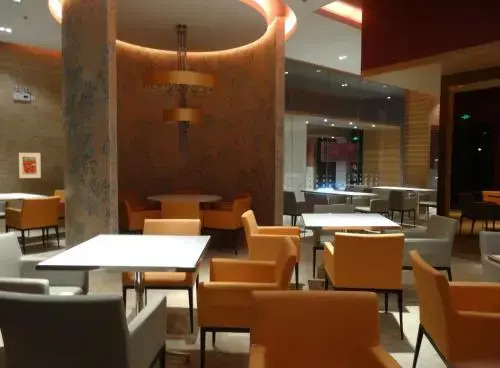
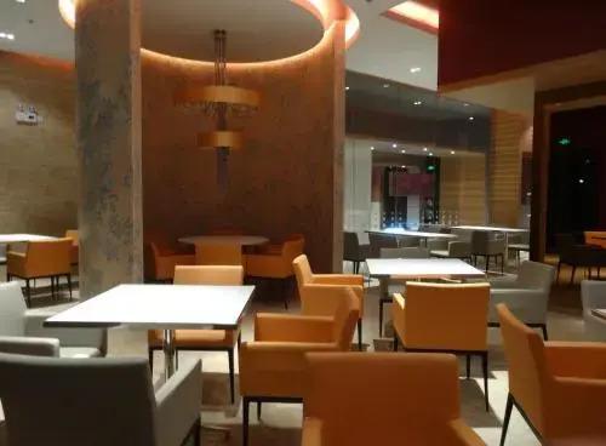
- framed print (29, 165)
